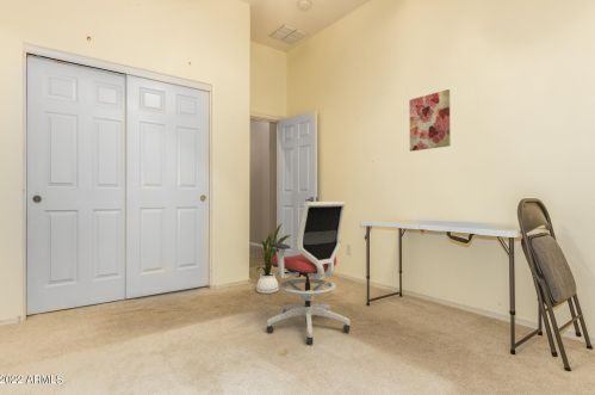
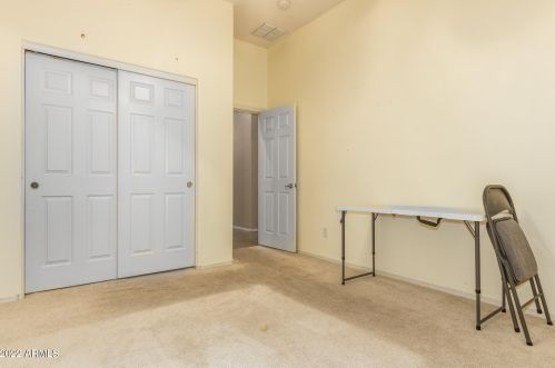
- house plant (269, 257)
- wall art (428, 122)
- office chair (305, 264)
